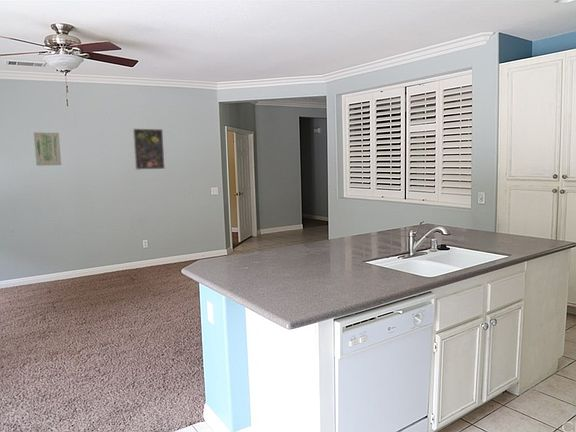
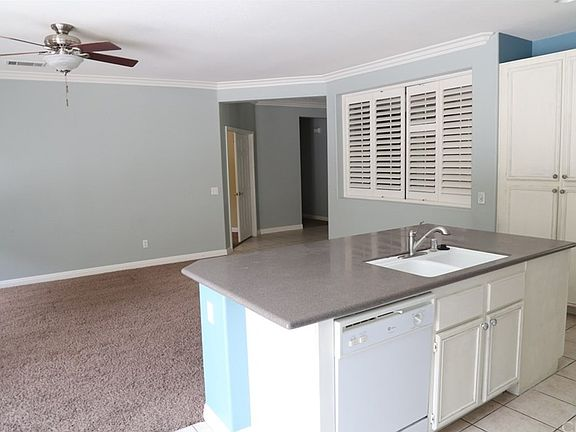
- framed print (149, 149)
- wall art (47, 149)
